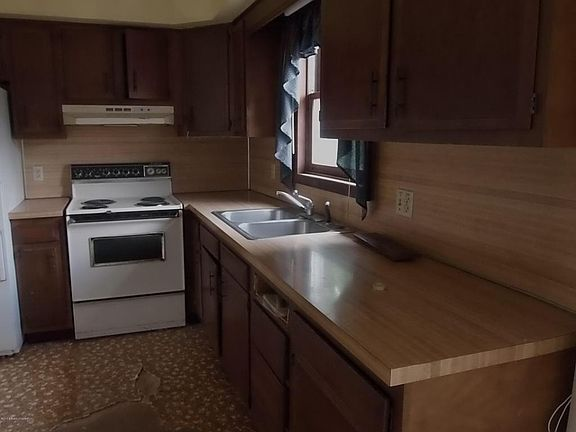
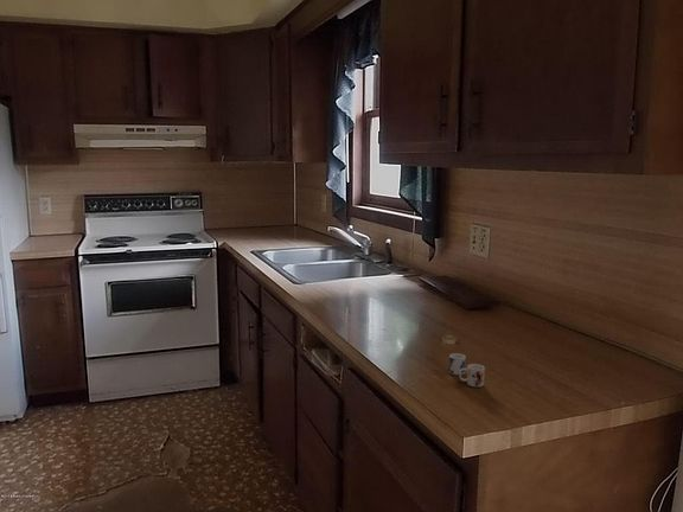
+ mug (461, 369)
